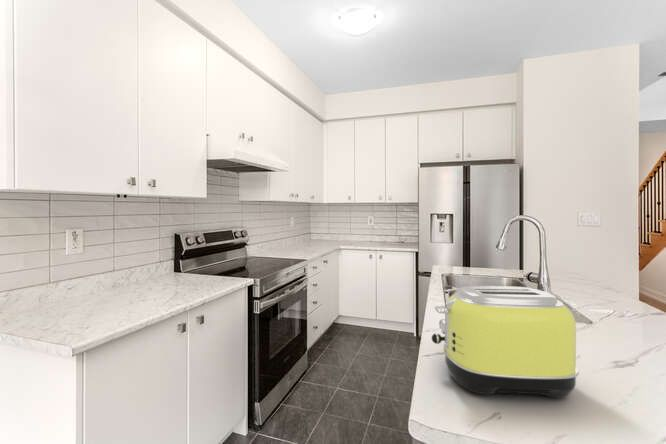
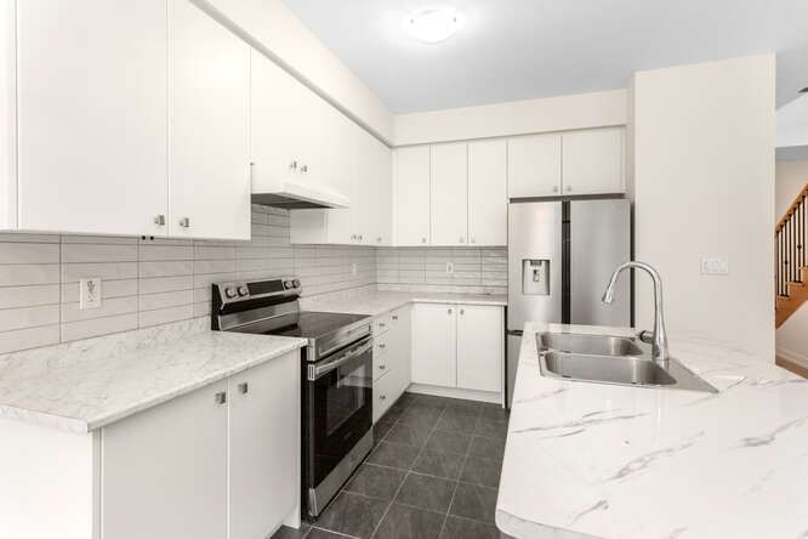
- toaster (499, 335)
